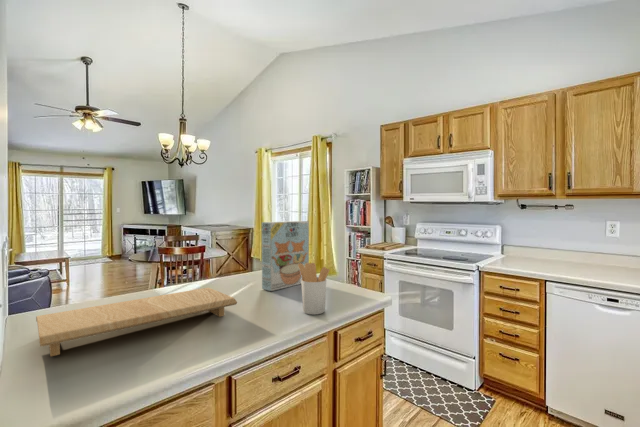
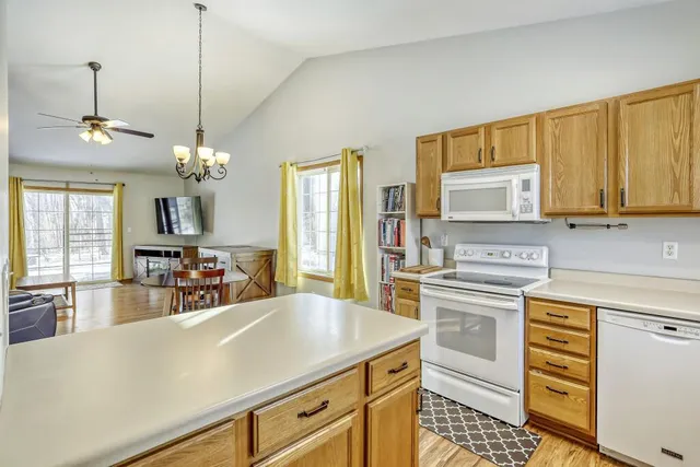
- cereal box (286, 253)
- cutting board (144, 315)
- utensil holder (311, 286)
